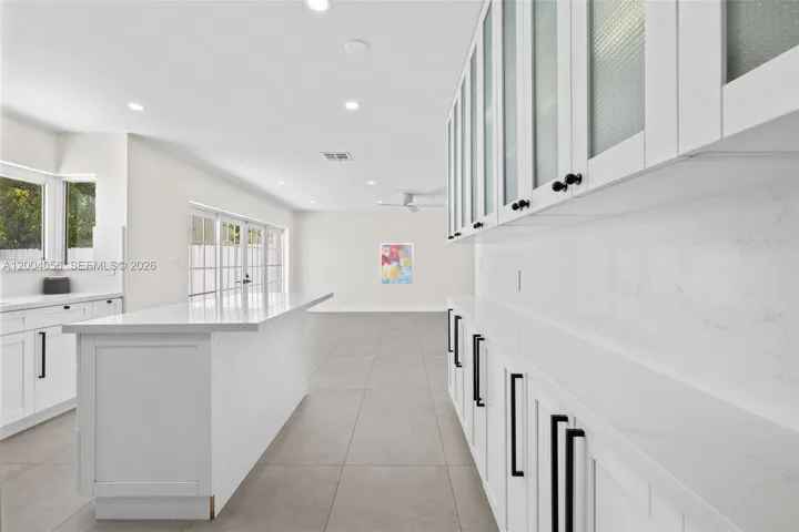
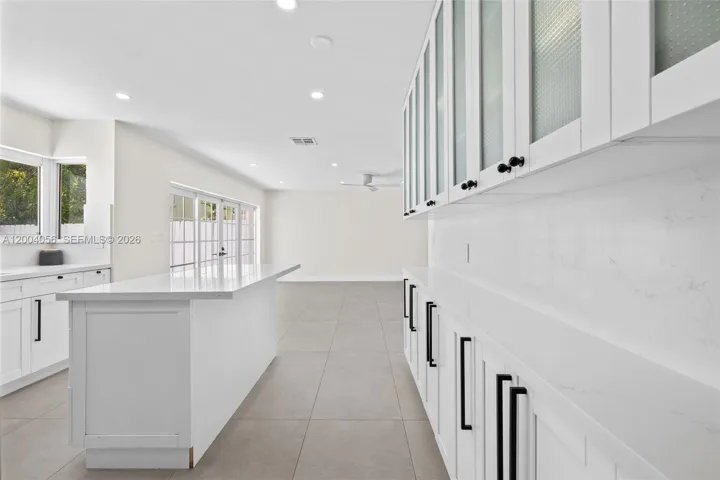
- wall art (396, 264)
